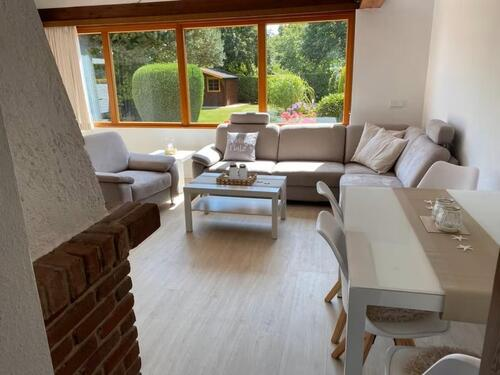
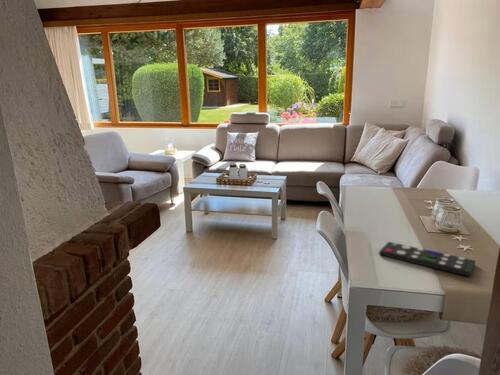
+ remote control (425, 256)
